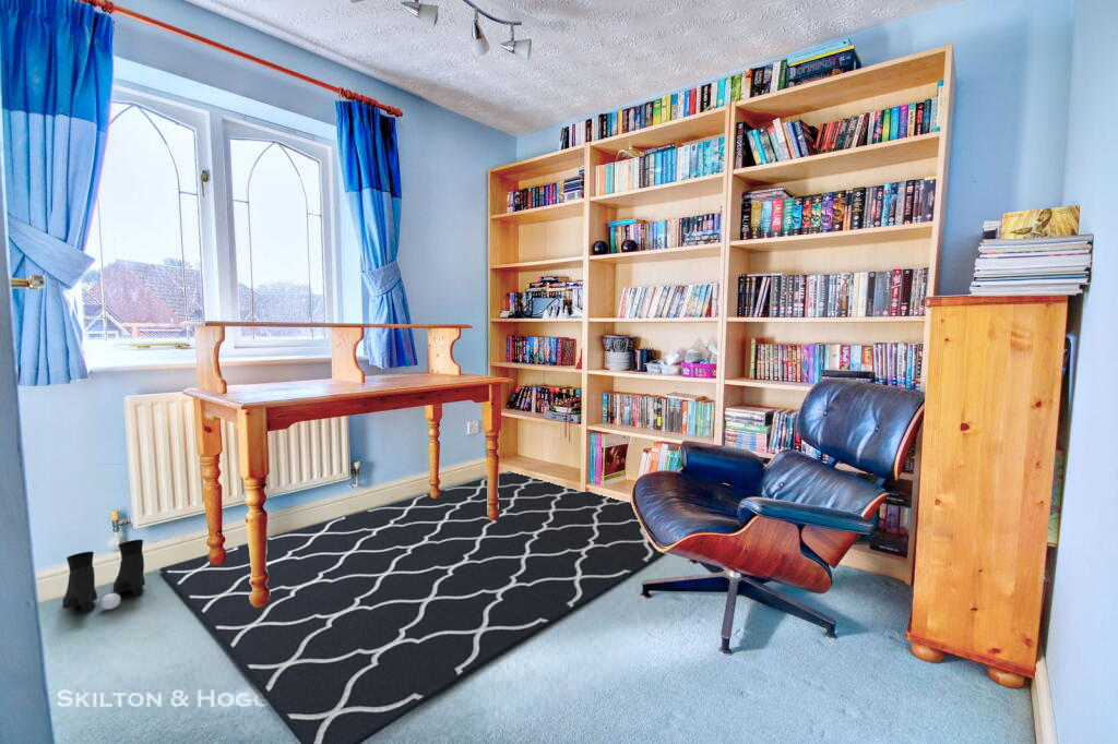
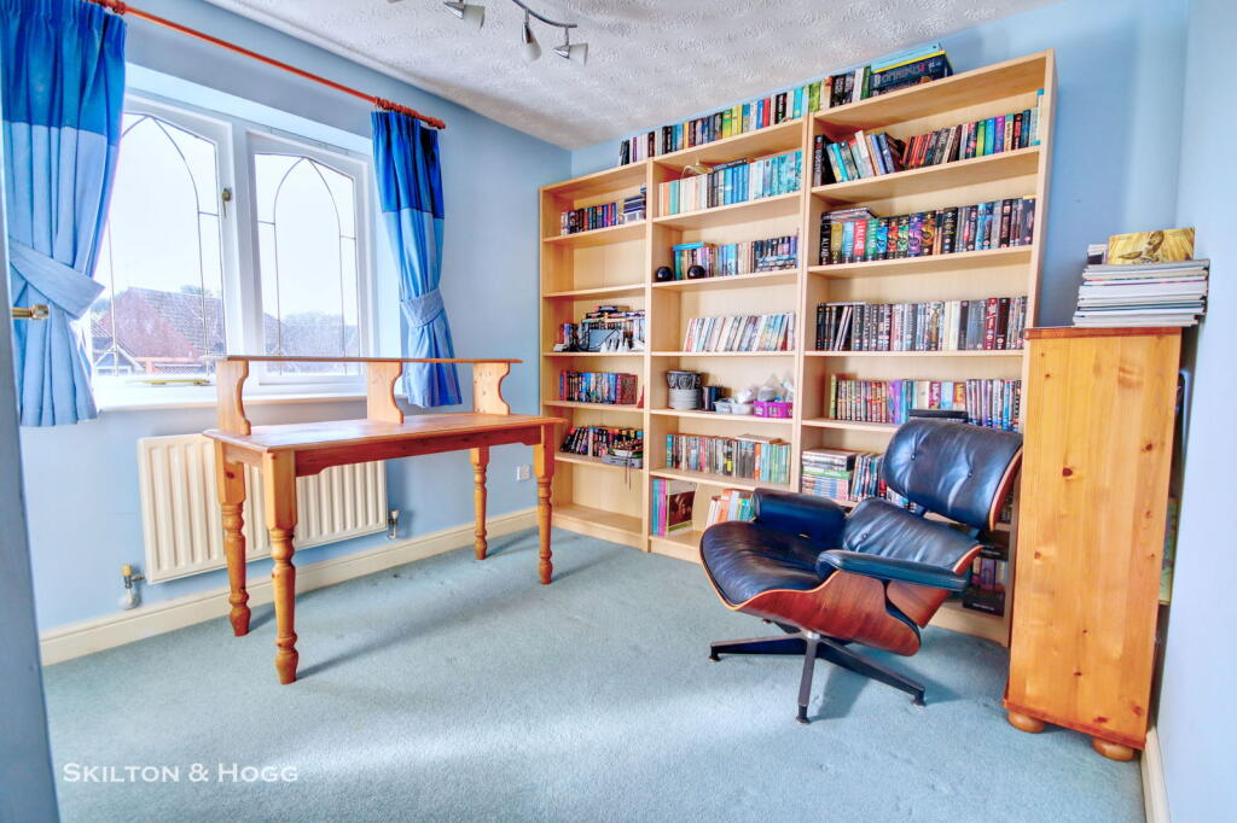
- rug (480, 538)
- boots (93, 569)
